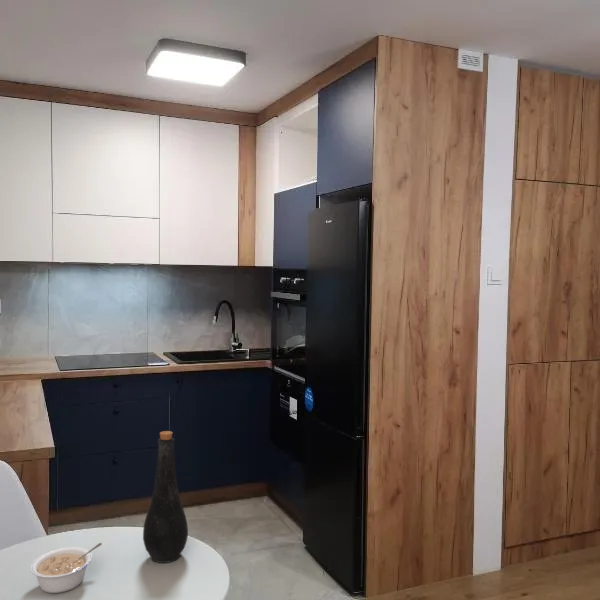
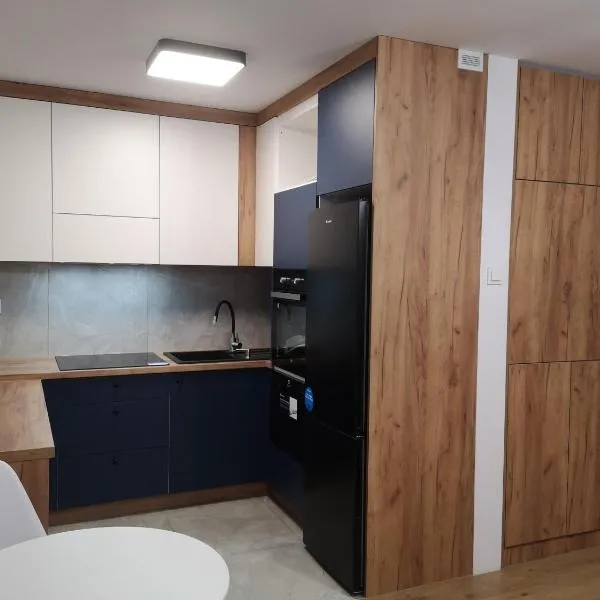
- legume (63, 568)
- bottle (165, 494)
